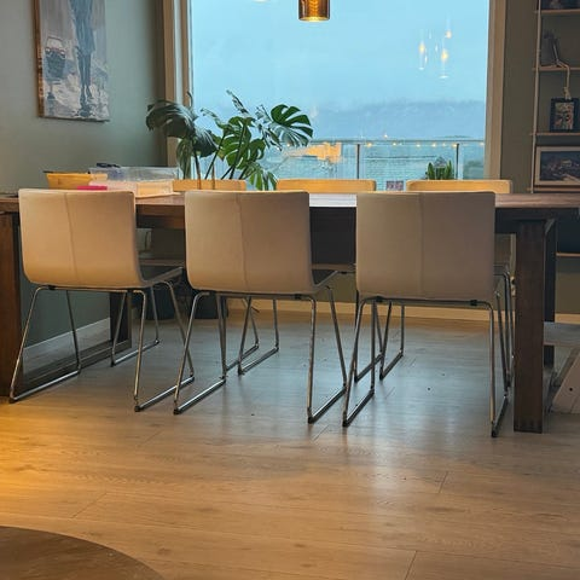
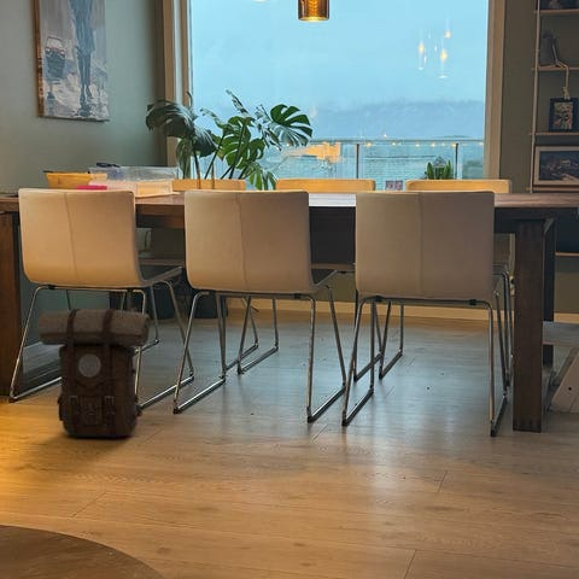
+ backpack (101, 368)
